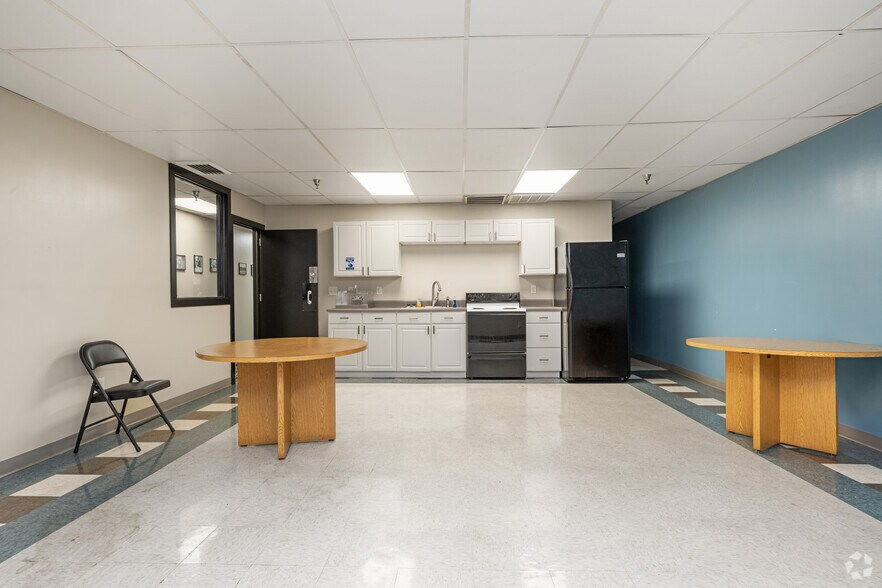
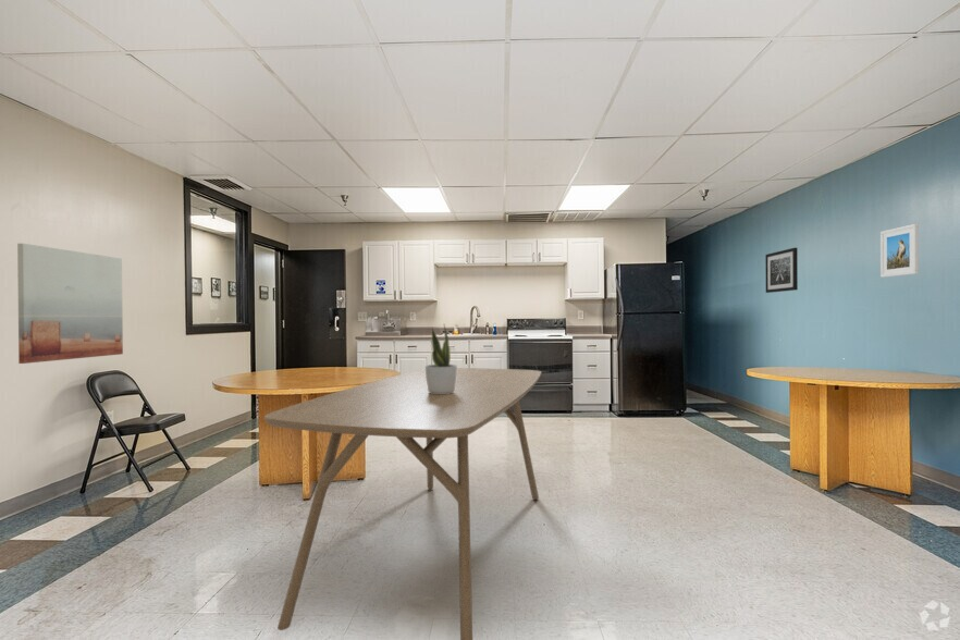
+ wall art (780, 271)
+ potted plant (441, 355)
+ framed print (898, 251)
+ wall art (75, 305)
+ dining table (441, 467)
